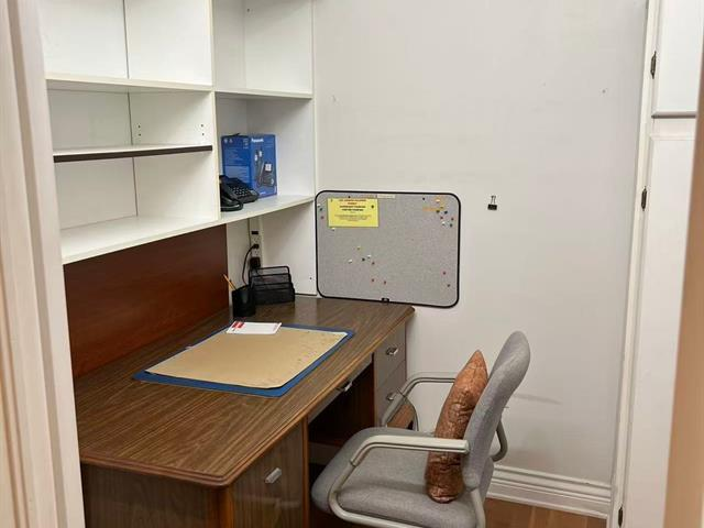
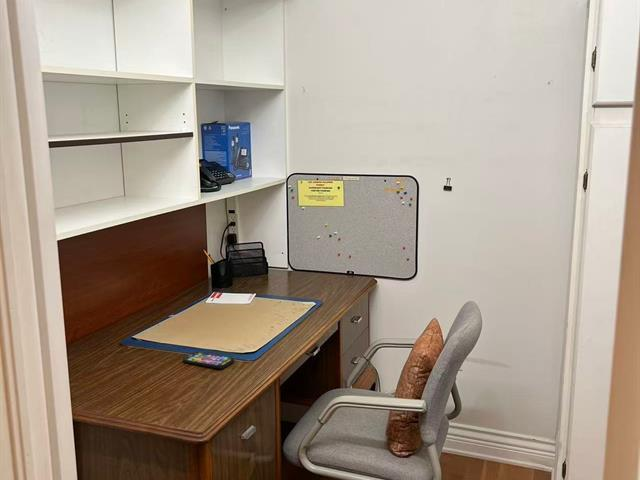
+ smartphone (208, 360)
